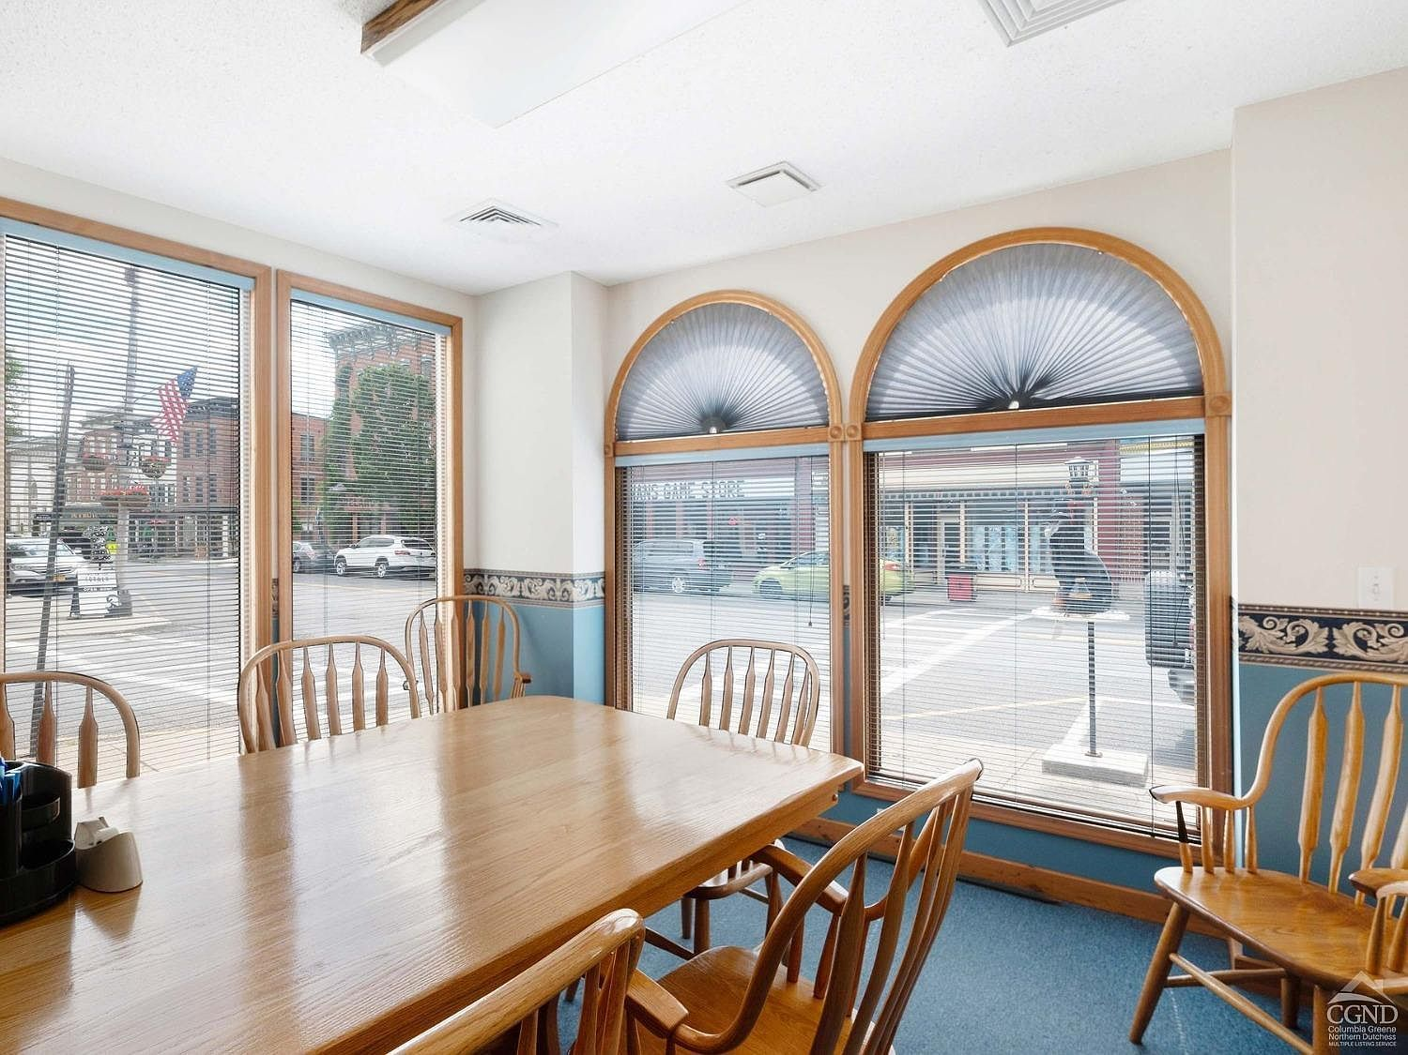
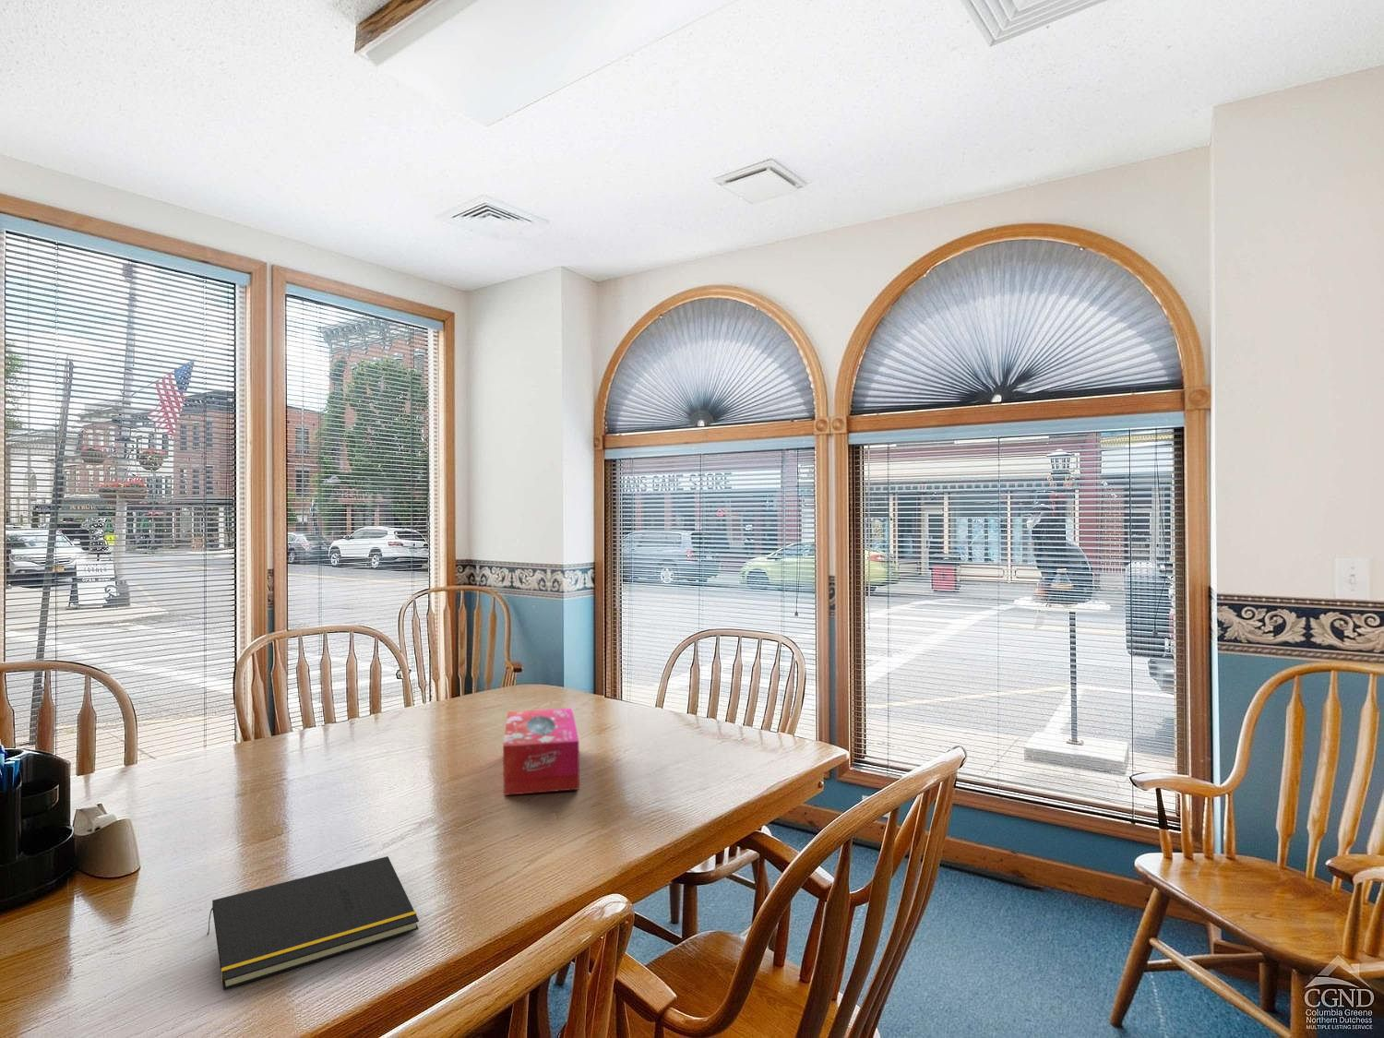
+ tissue box (541, 747)
+ notepad (316, 915)
